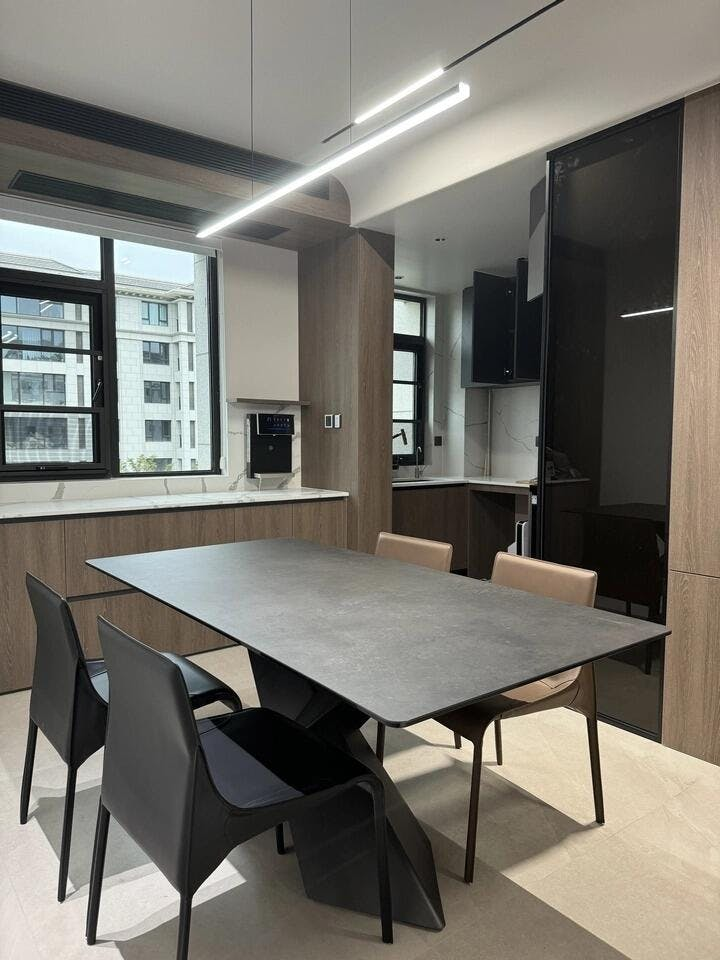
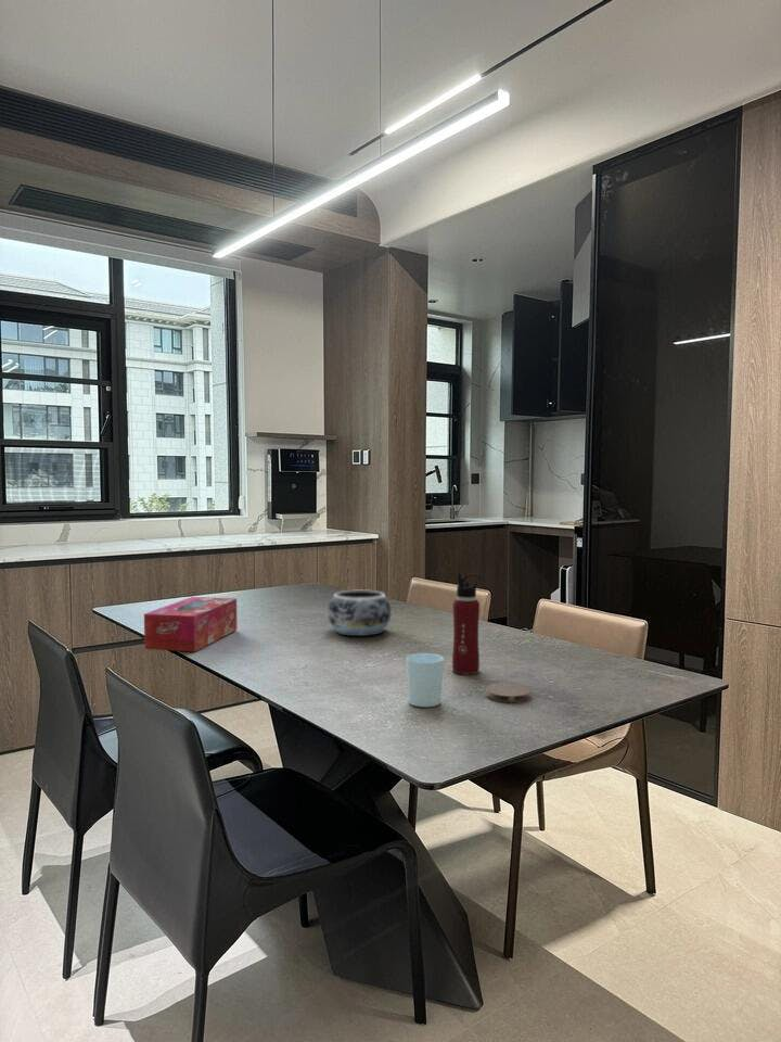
+ decorative bowl (359, 612)
+ cup (424, 679)
+ coaster (508, 691)
+ tissue box (193, 622)
+ water bottle (465, 622)
